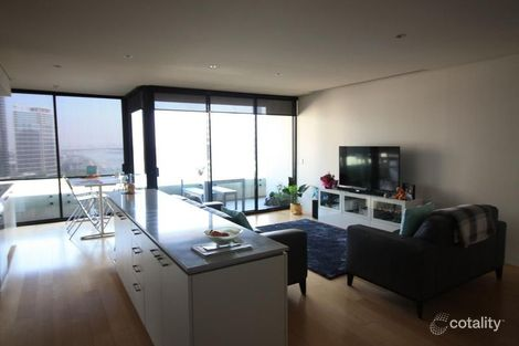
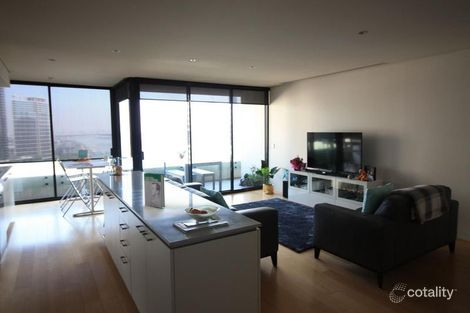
+ book (154, 190)
